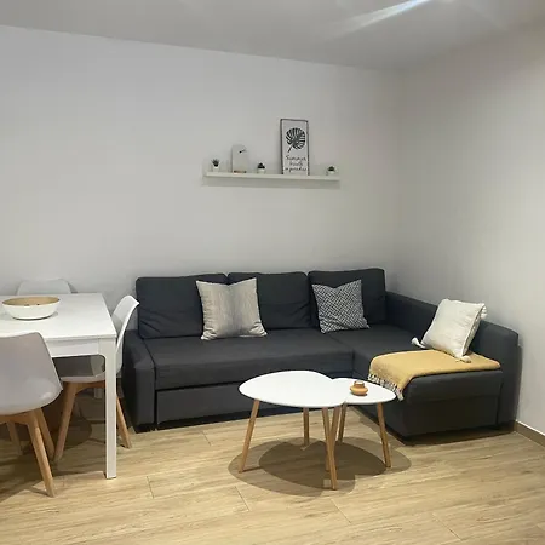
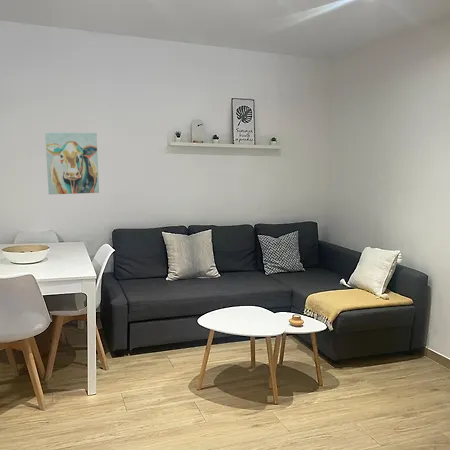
+ wall art (72, 163)
